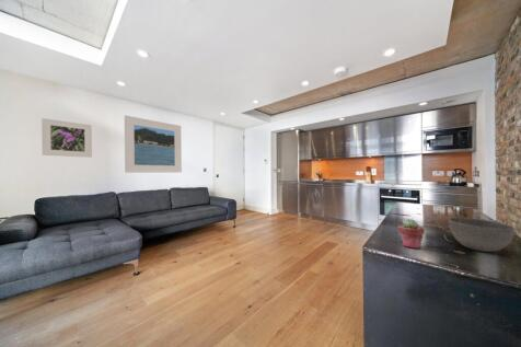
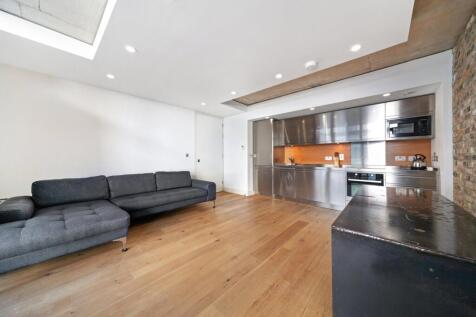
- potted succulent (410, 232)
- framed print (68, 139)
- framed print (155, 147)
- bowl (478, 234)
